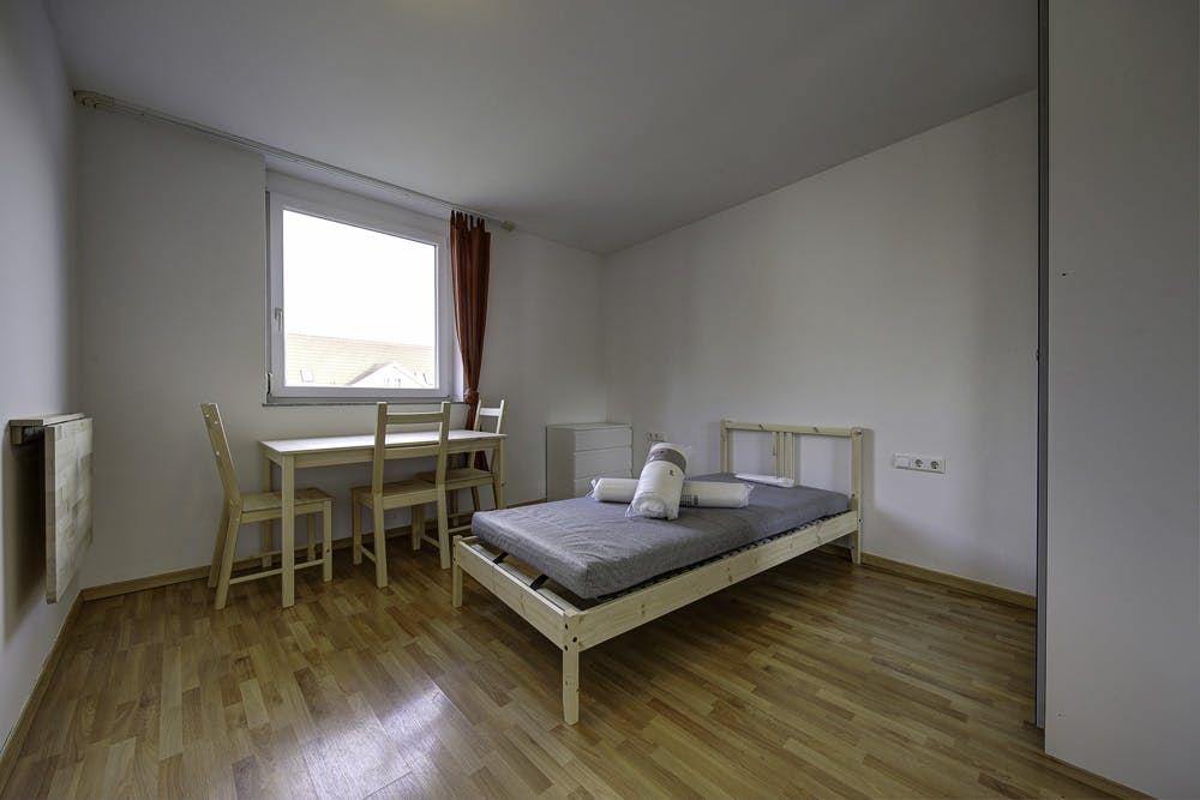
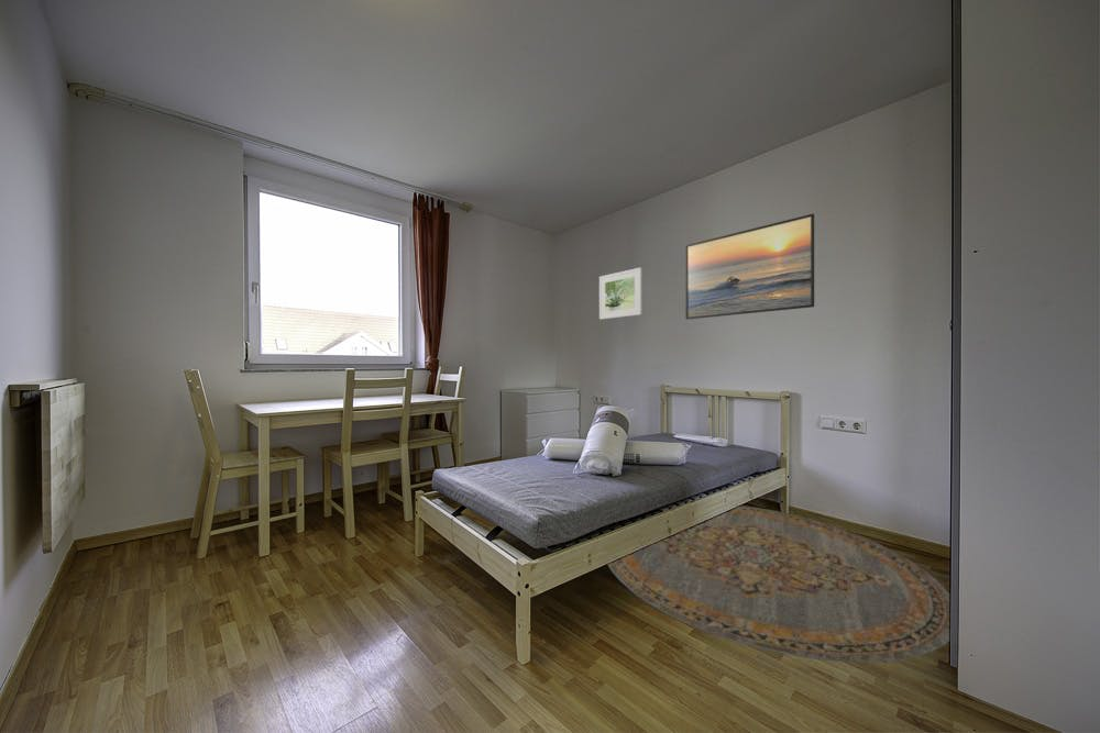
+ rug (750, 554)
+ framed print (619, 295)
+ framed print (743, 273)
